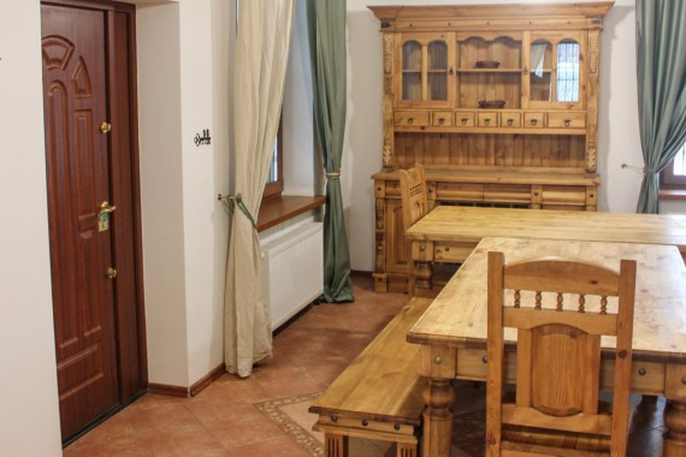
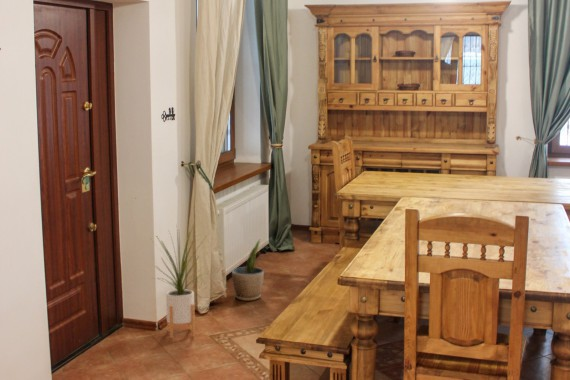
+ potted plant (247, 269)
+ house plant (179, 279)
